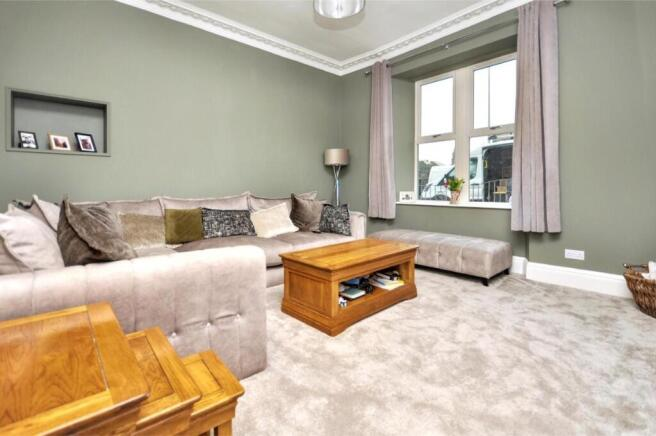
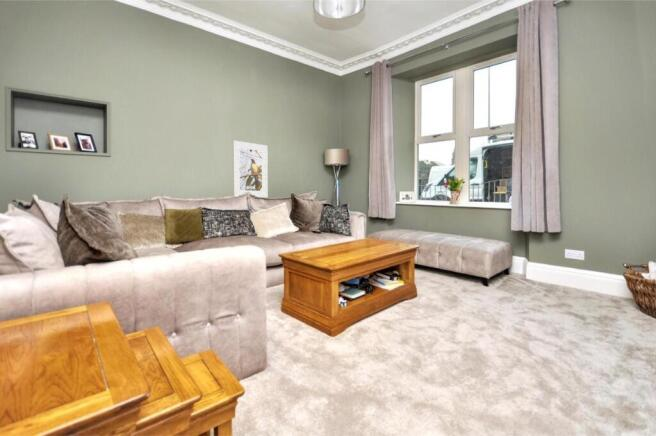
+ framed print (250, 170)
